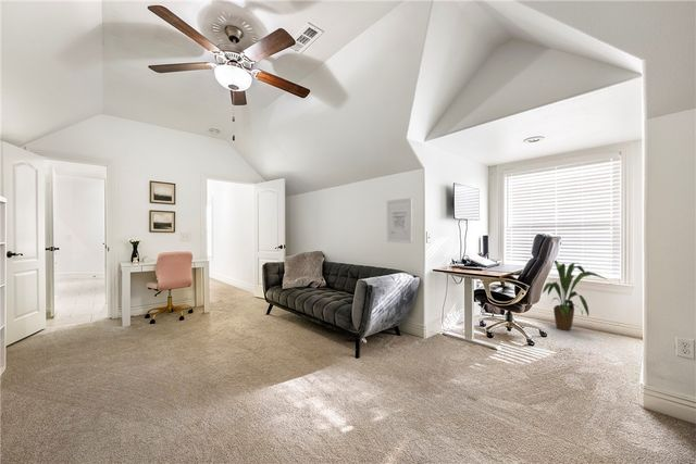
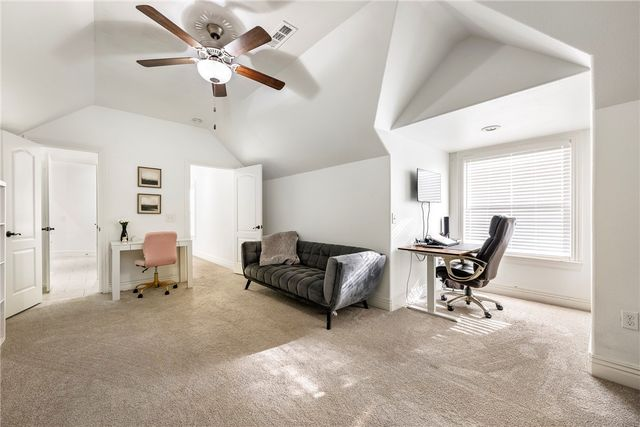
- house plant (571, 292)
- wall art (398, 221)
